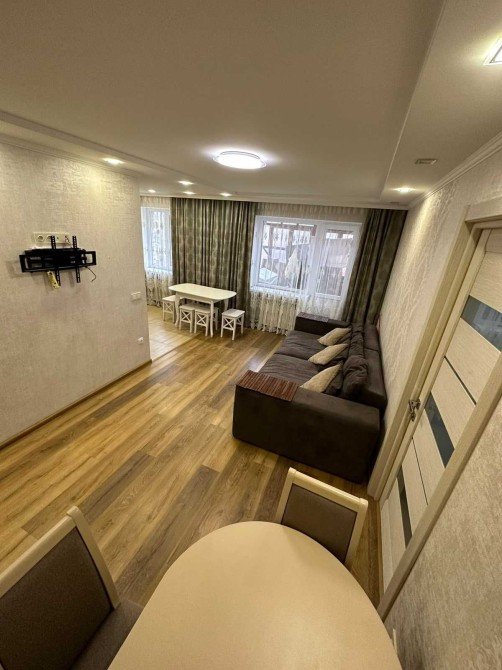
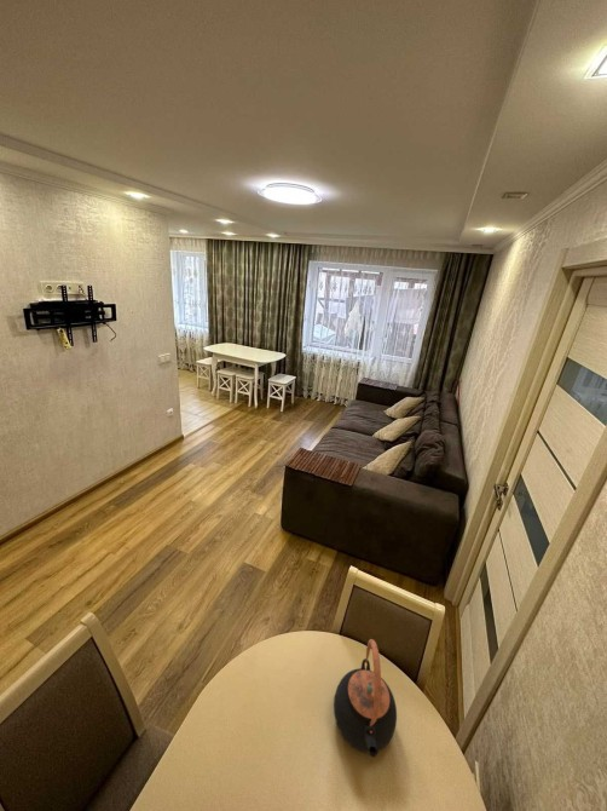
+ teapot (369, 697)
